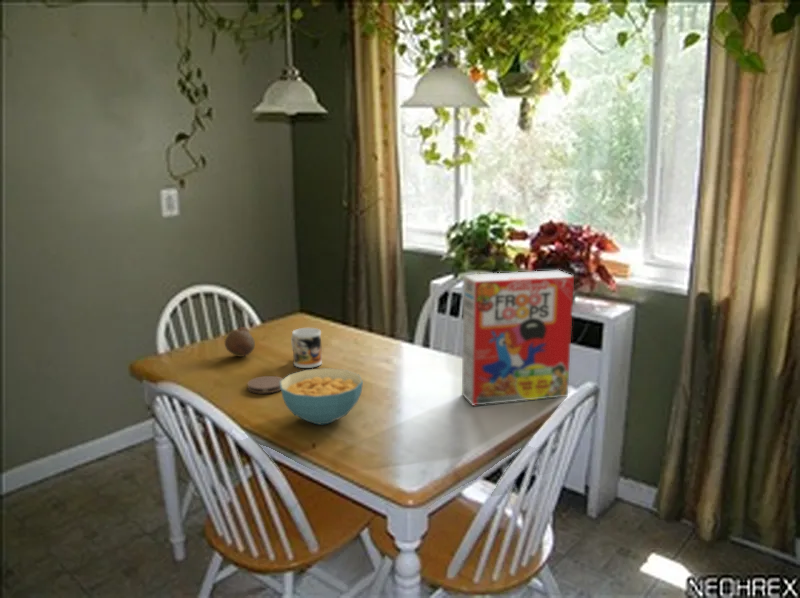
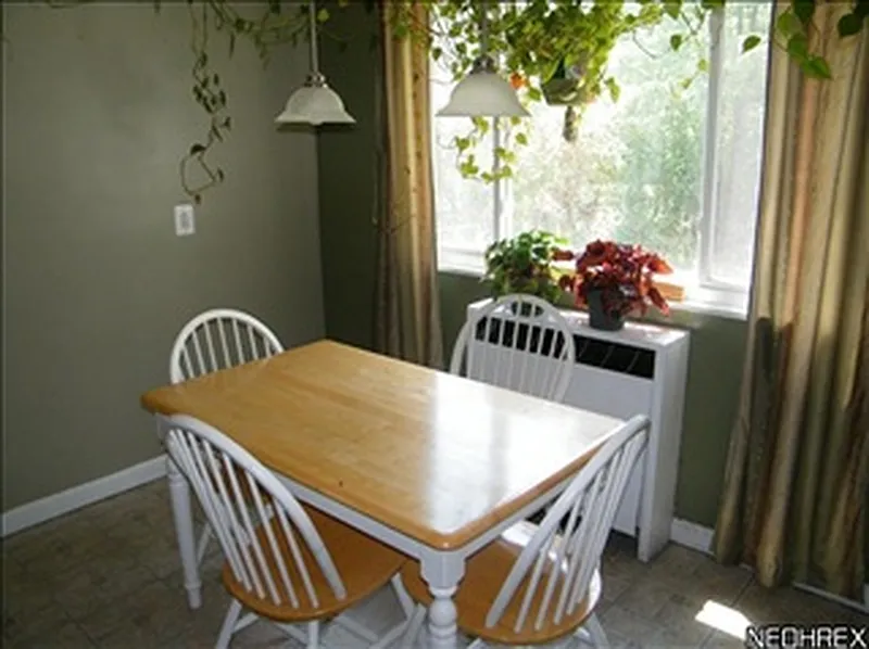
- mug (303, 346)
- coaster (266, 384)
- cereal box (516, 336)
- fruit (239, 342)
- cereal bowl (321, 400)
